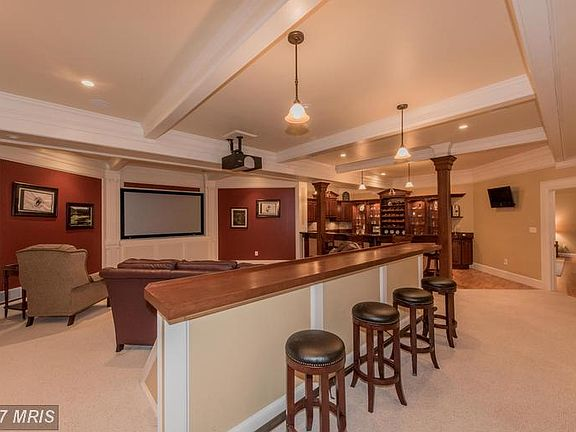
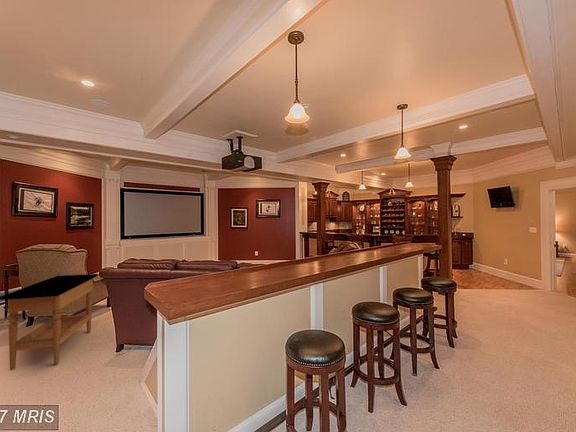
+ side table (56, 315)
